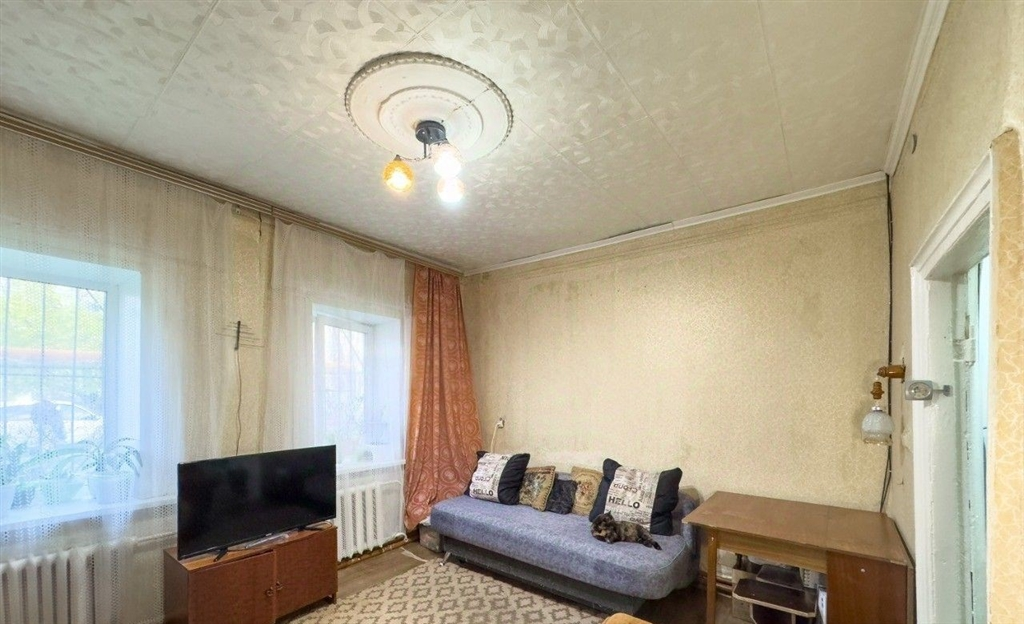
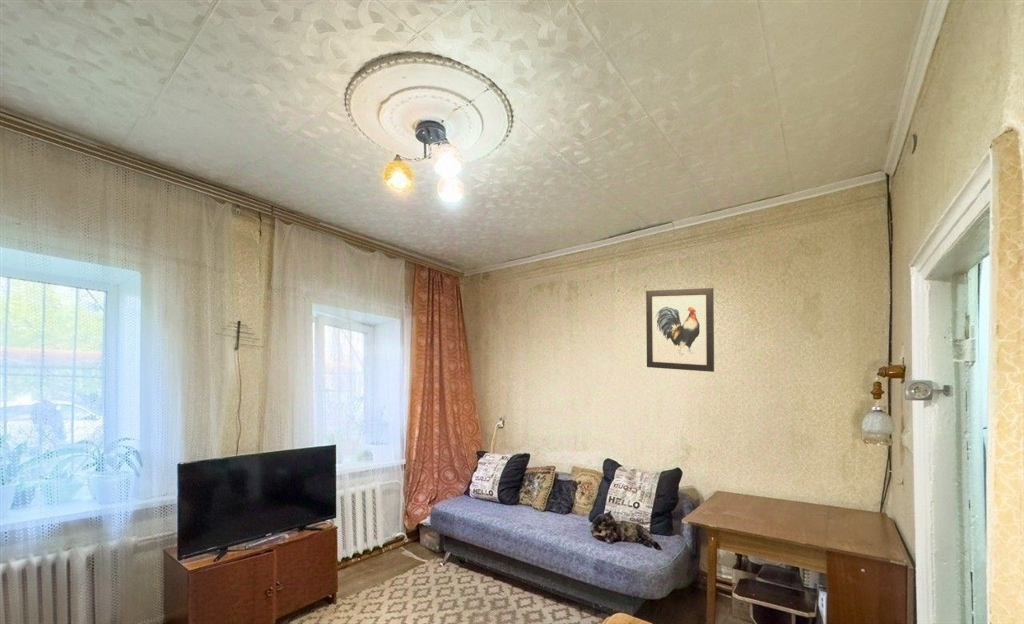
+ wall art (678, 329)
